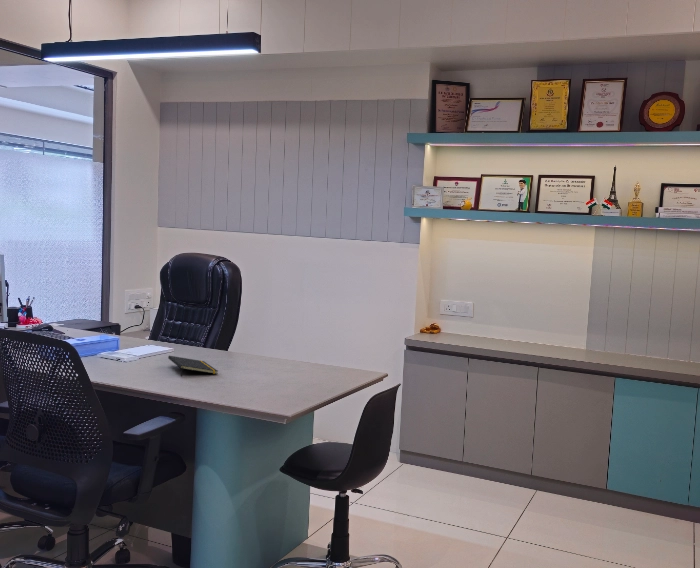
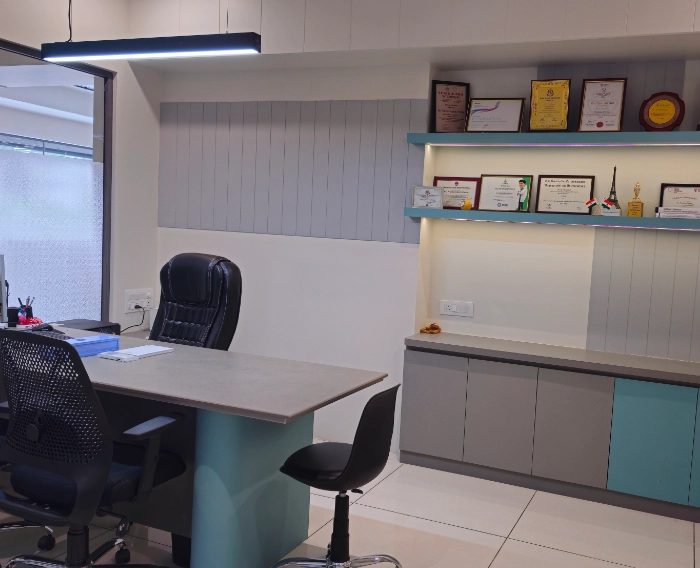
- notepad (192, 364)
